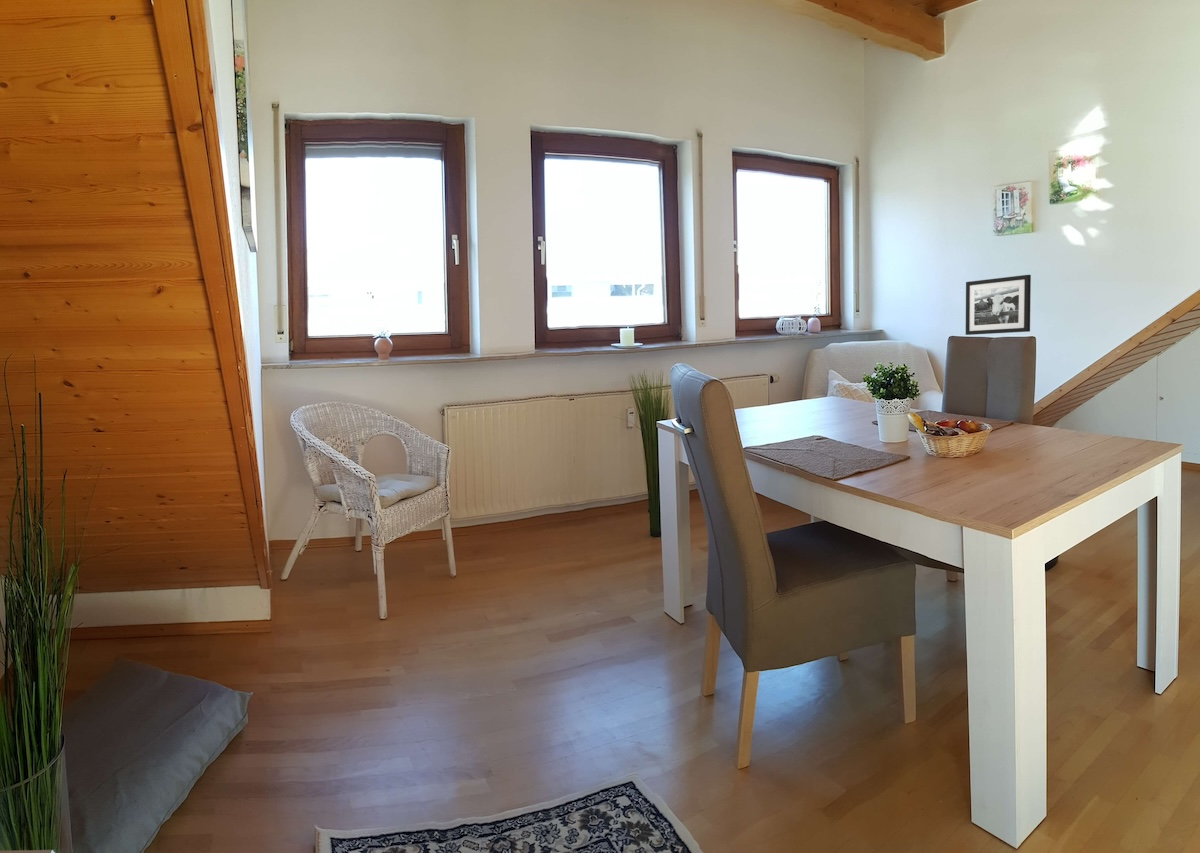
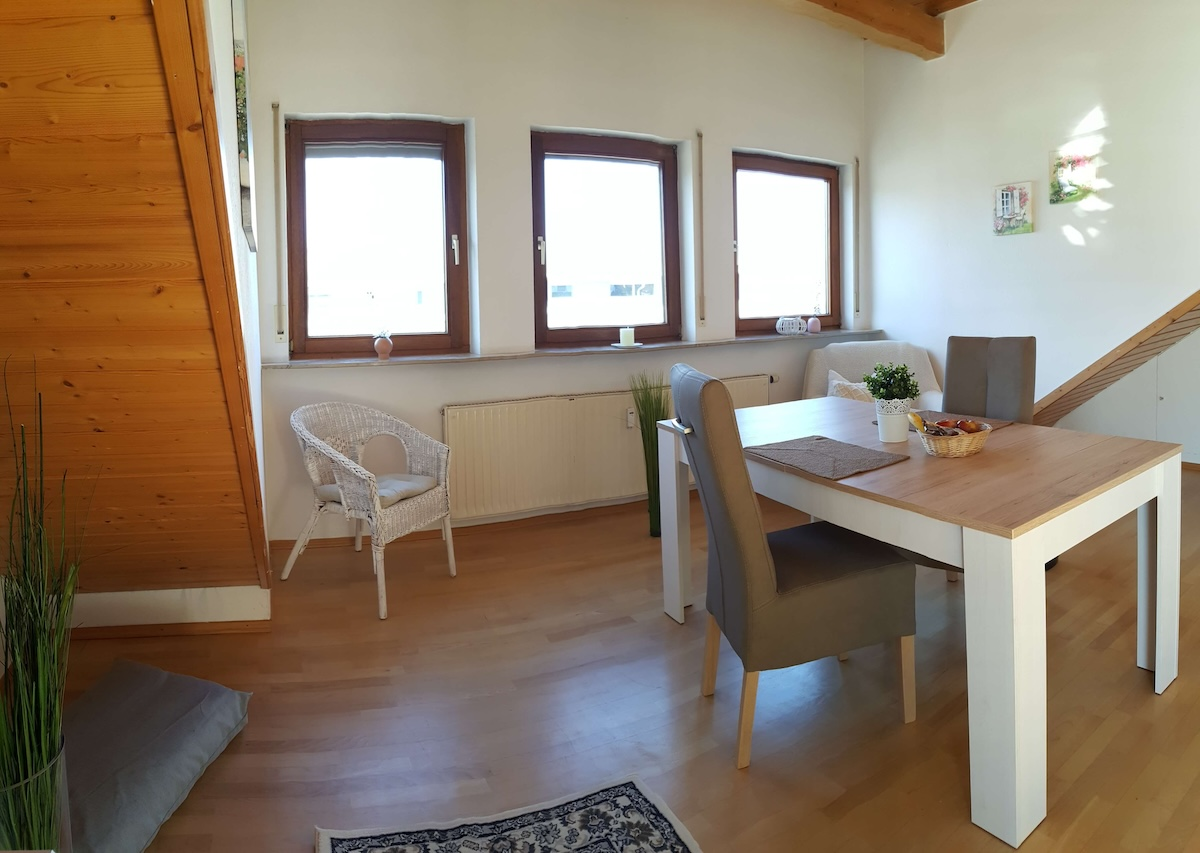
- picture frame (996, 305)
